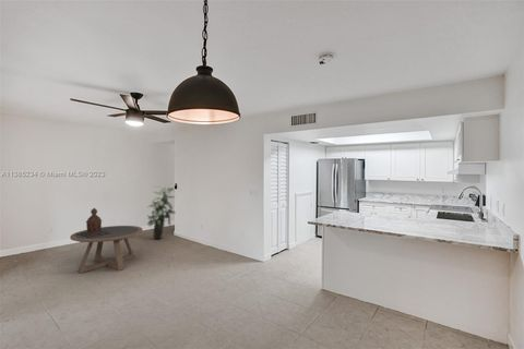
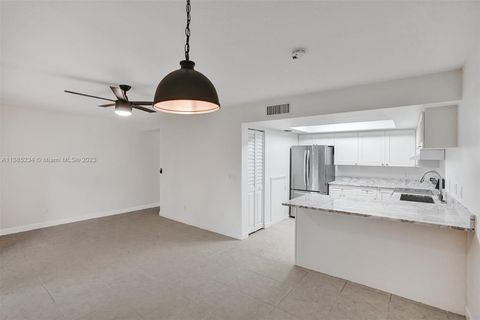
- coffee table (114, 244)
- indoor plant (159, 212)
- lantern (93, 220)
